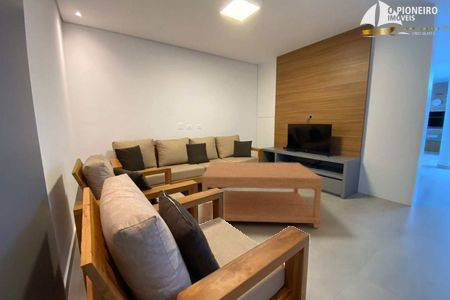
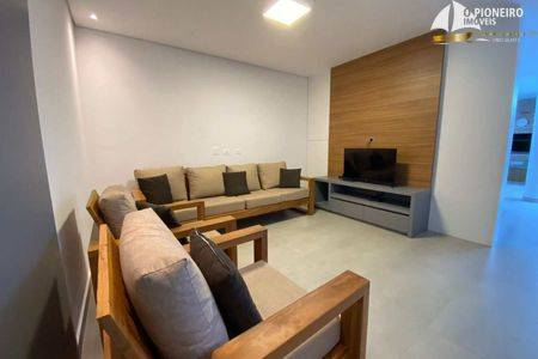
- coffee table (256, 191)
